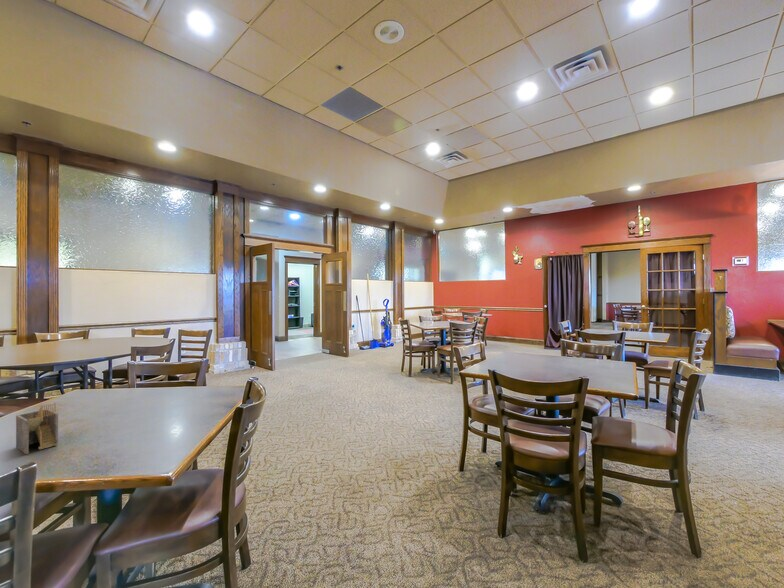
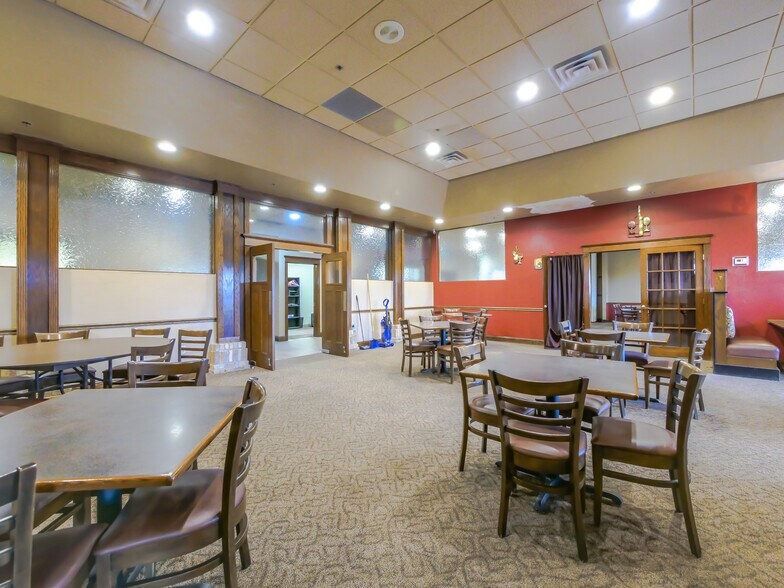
- napkin holder (37, 424)
